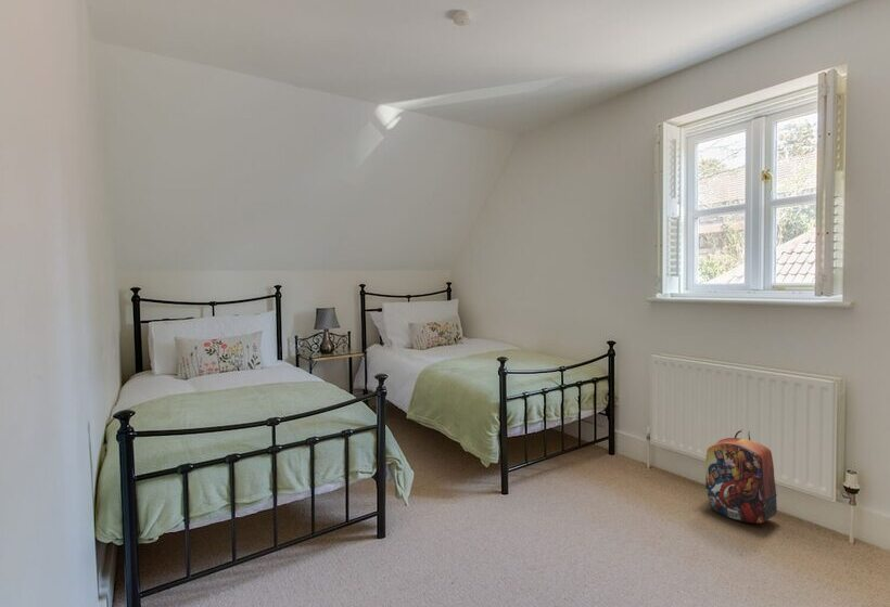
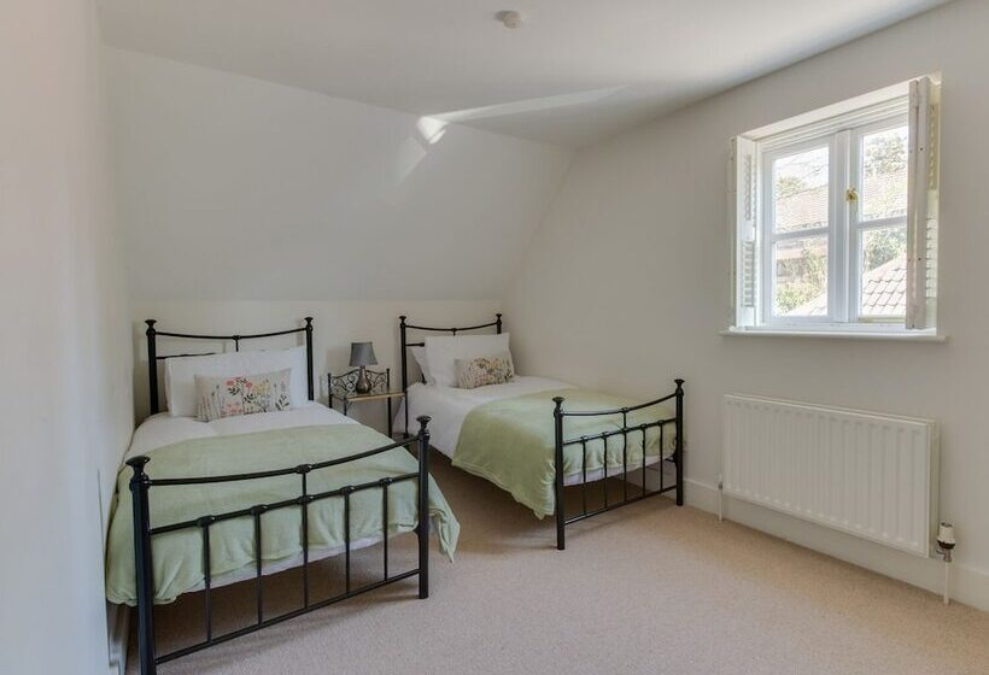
- backpack (740, 474)
